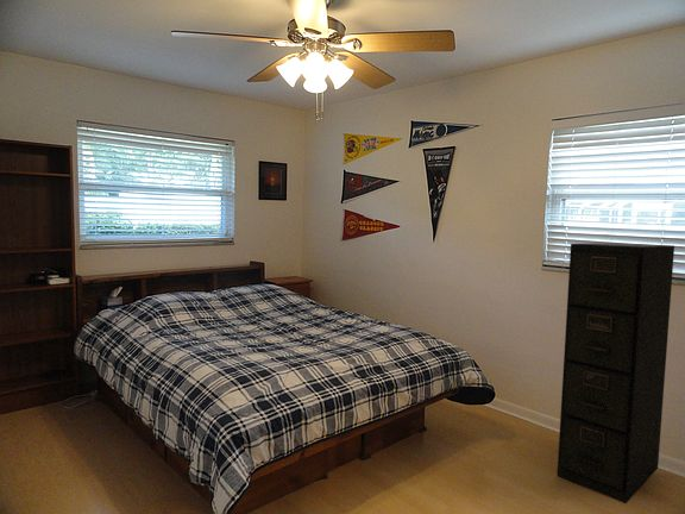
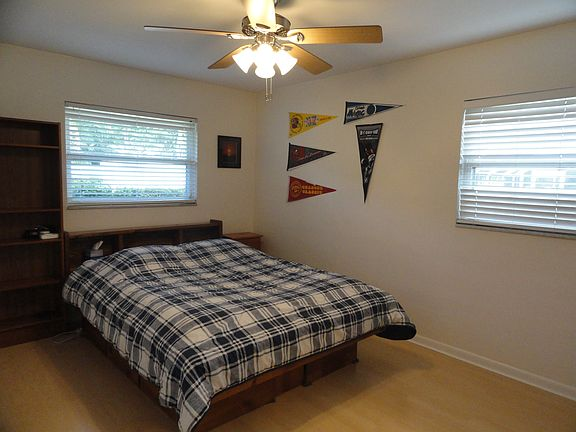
- filing cabinet (614, 361)
